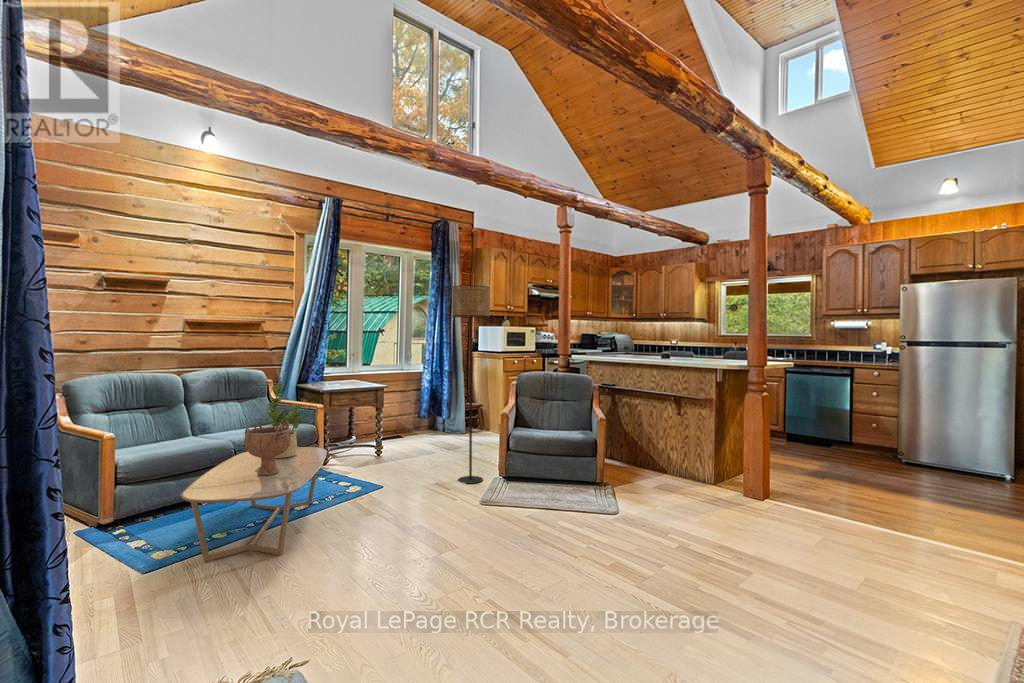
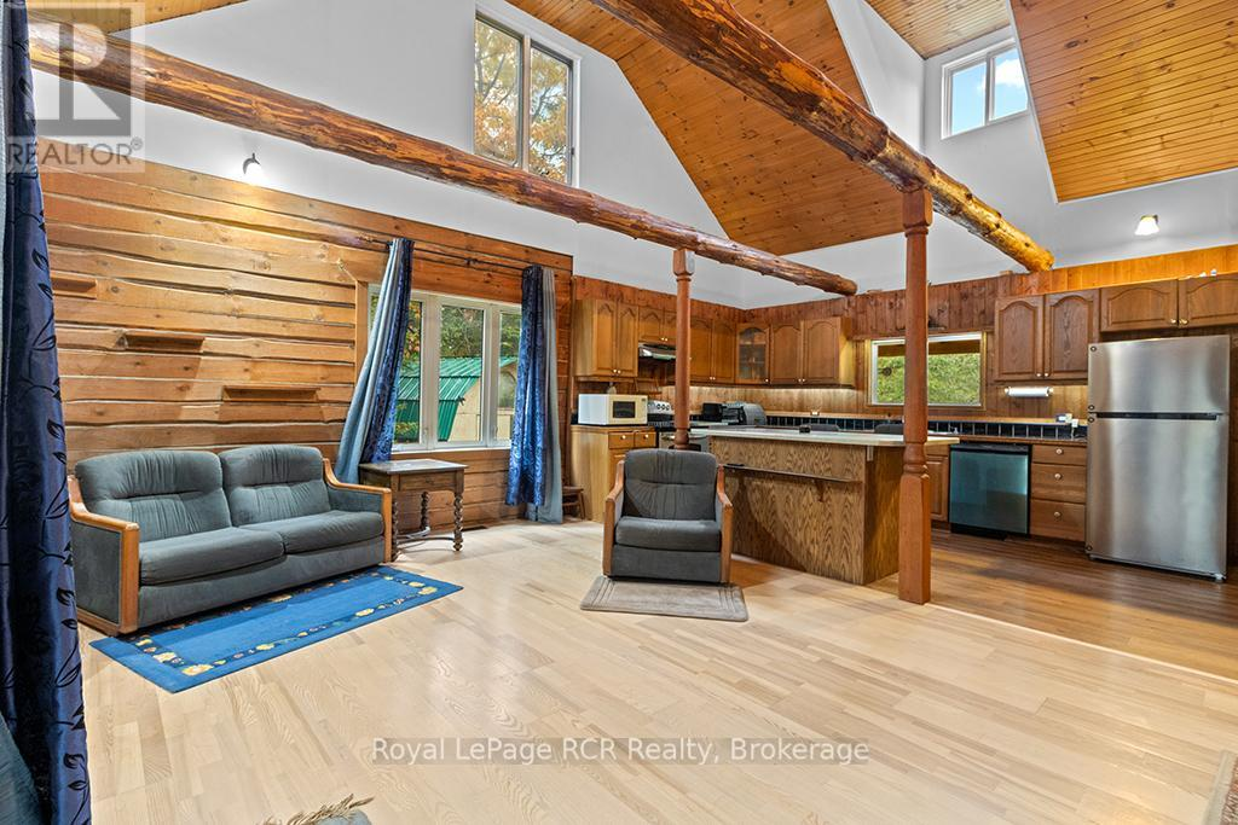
- floor lamp (470, 383)
- potted plant (286, 419)
- coffee table (265, 498)
- decorative bowl (268, 447)
